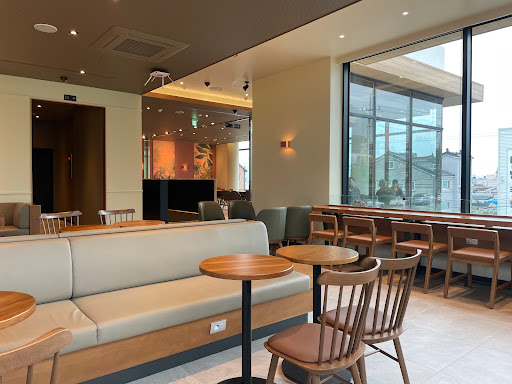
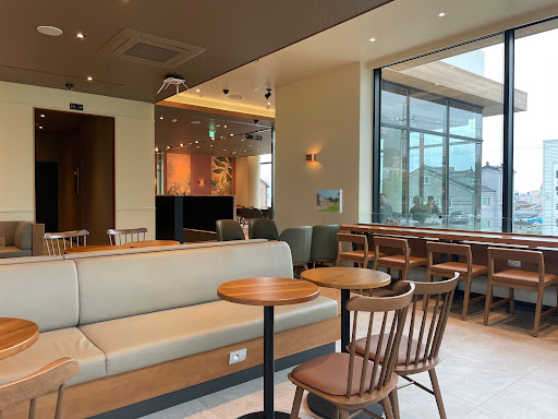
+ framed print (328, 201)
